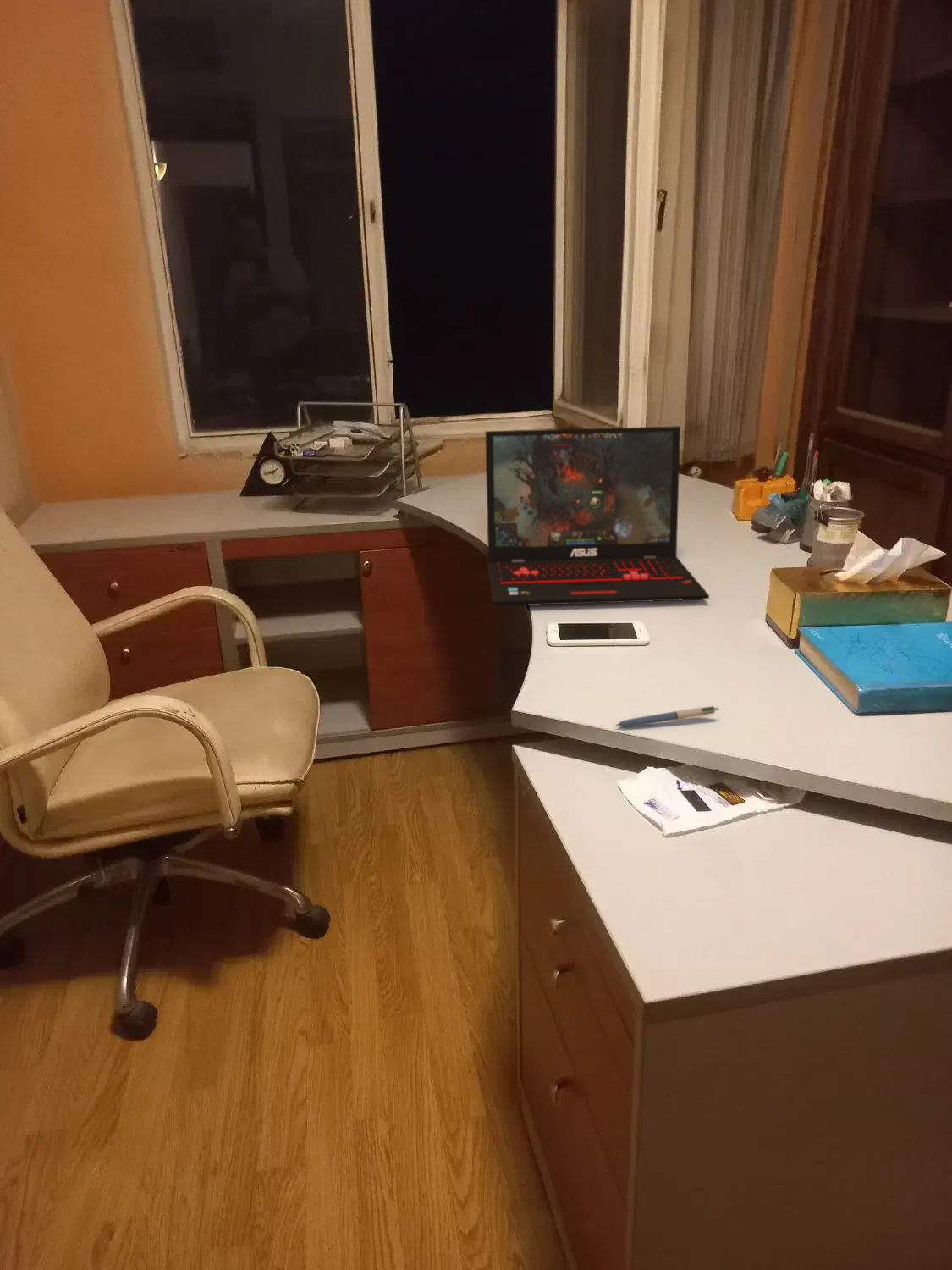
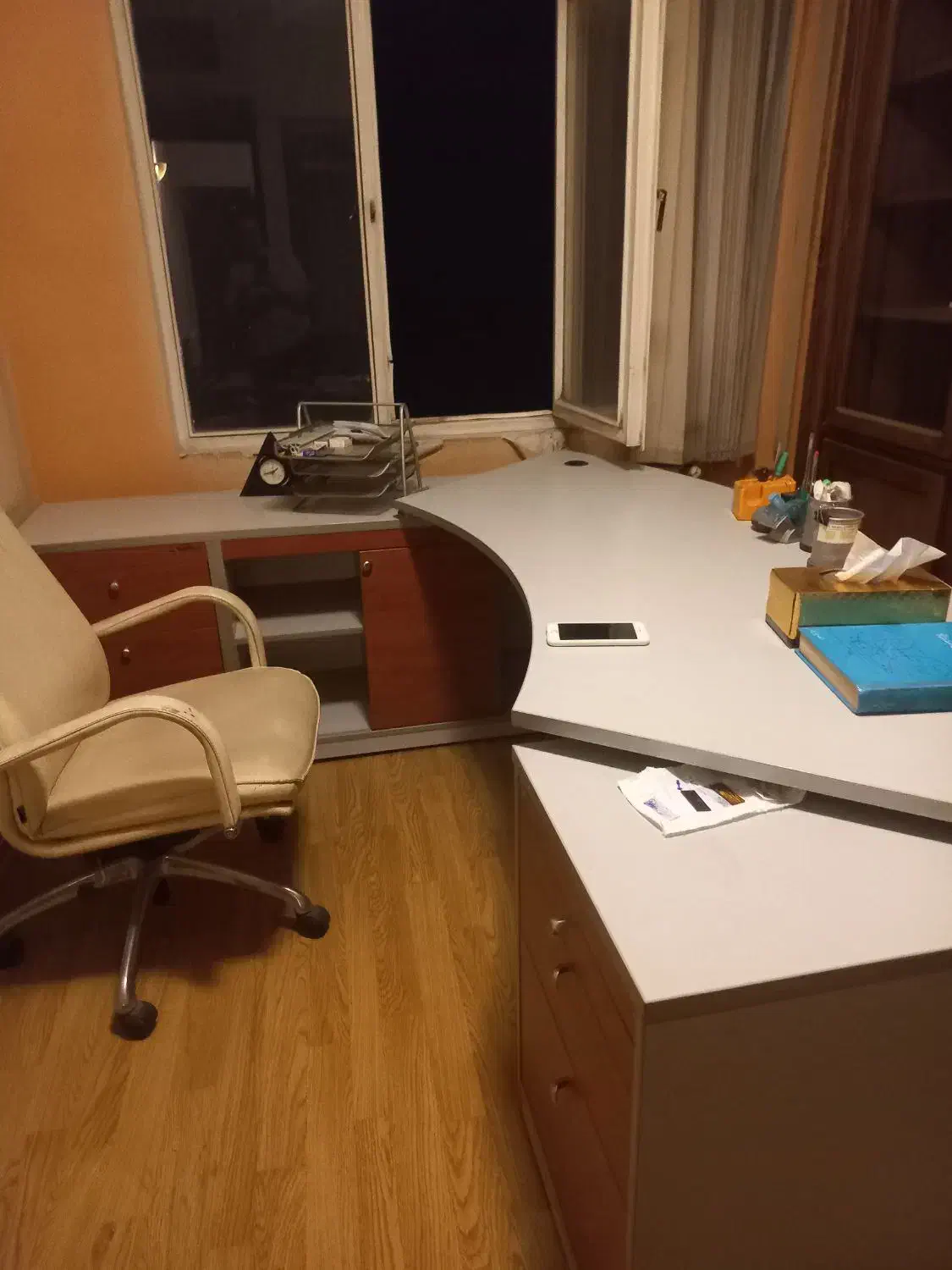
- laptop (592, 512)
- pen (667, 715)
